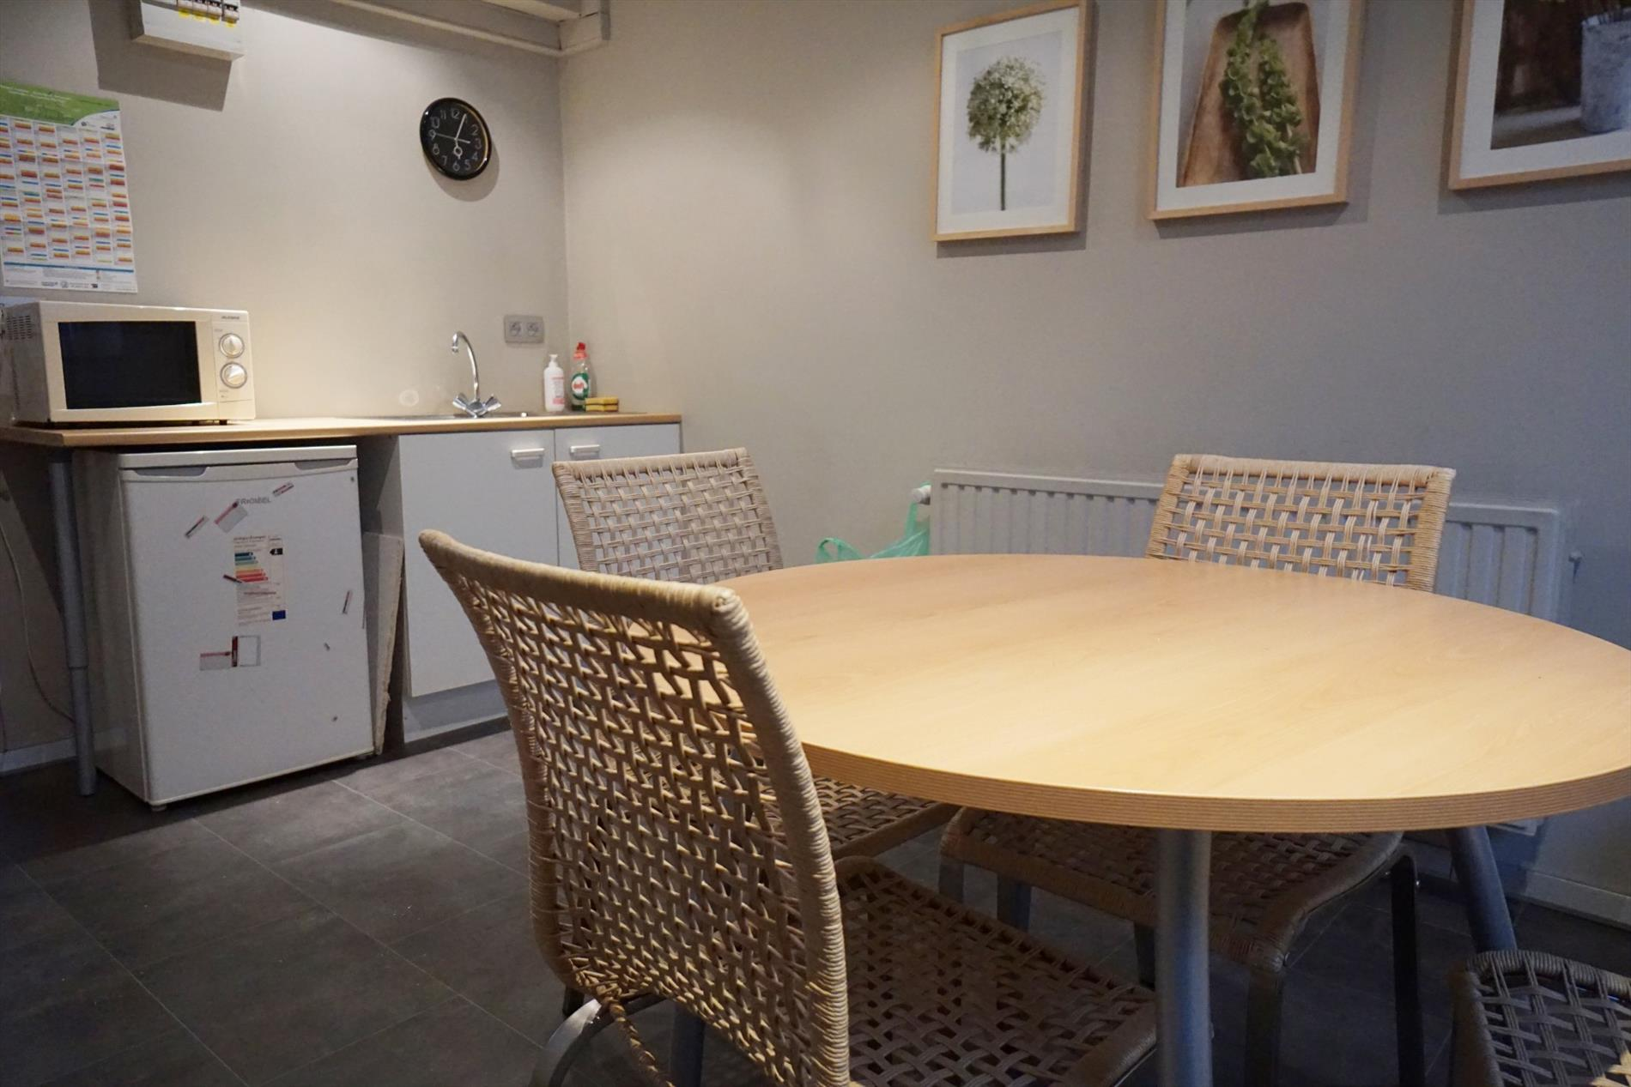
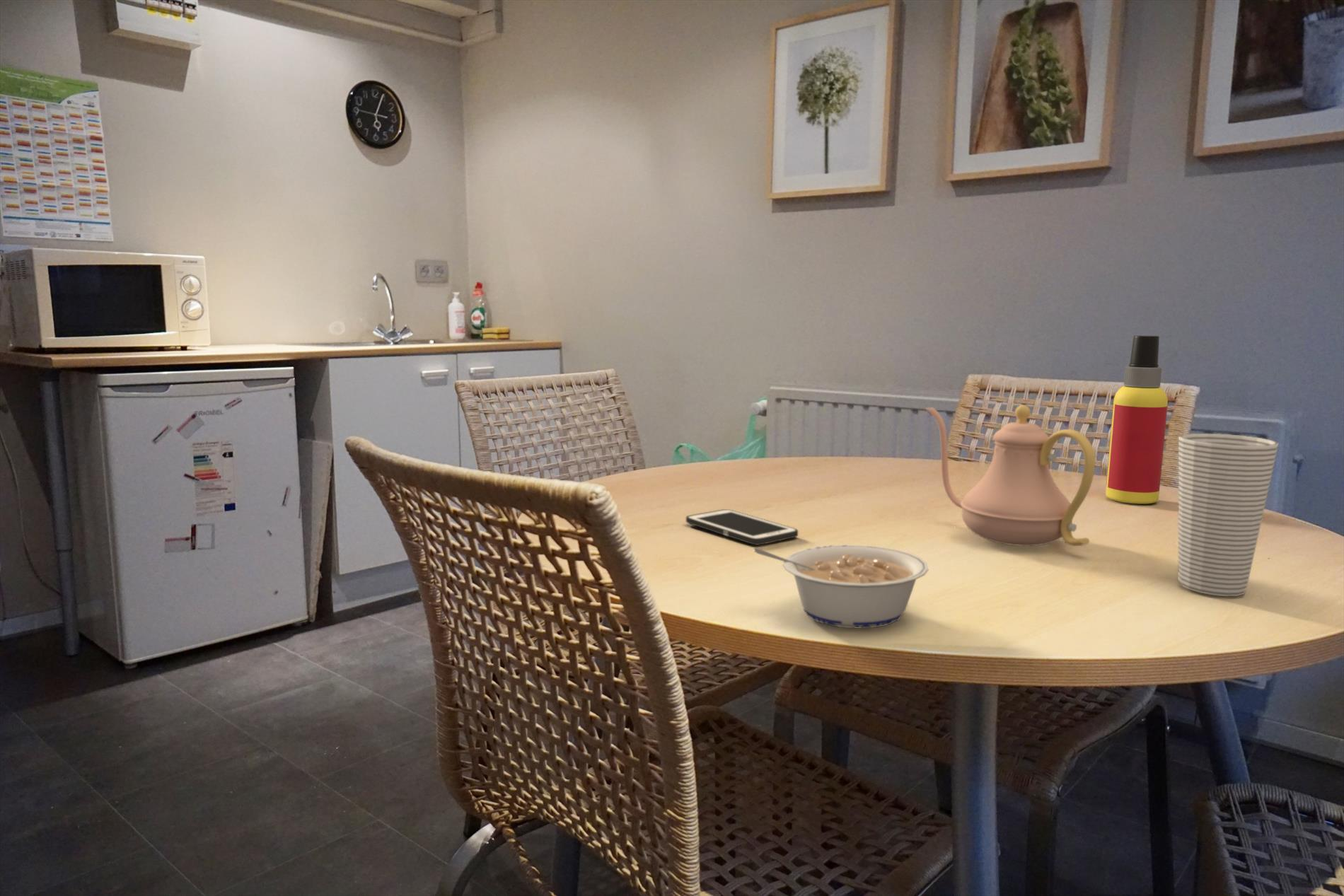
+ cup (1219, 514)
+ cell phone (740, 526)
+ spray bottle (1138, 419)
+ teapot (999, 469)
+ legume (850, 583)
